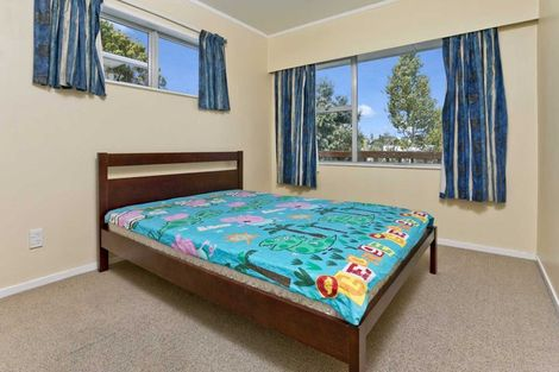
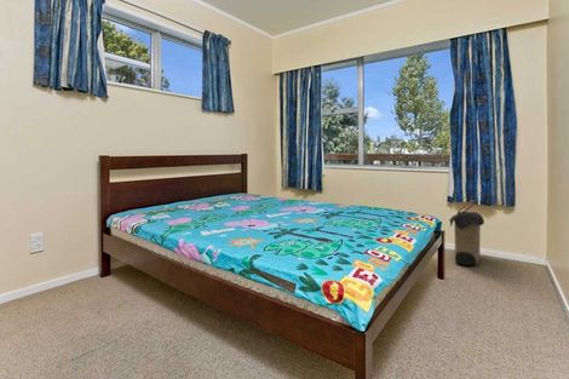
+ laundry hamper (466, 229)
